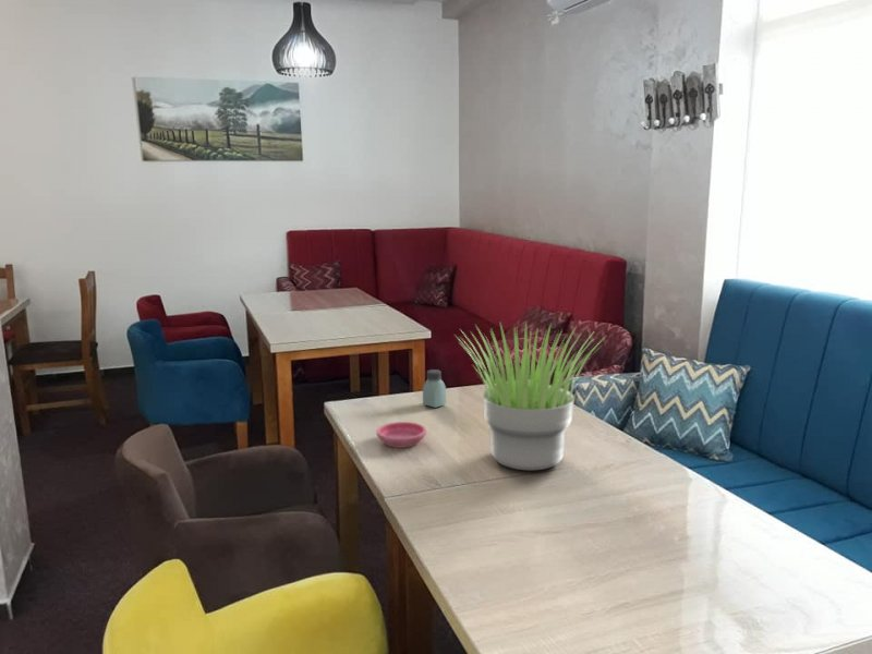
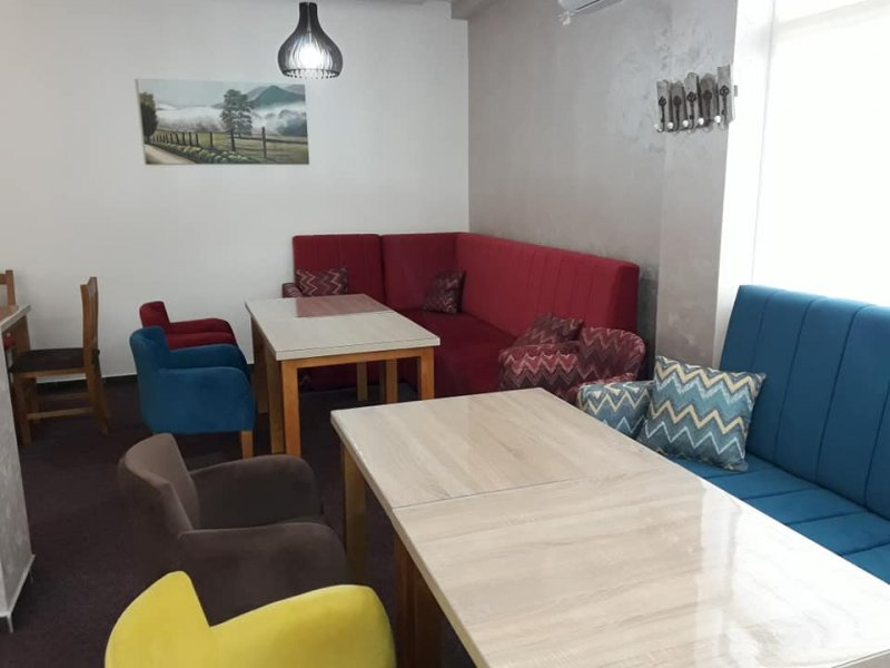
- saltshaker (434, 388)
- potted plant (526, 398)
- saucer (401, 435)
